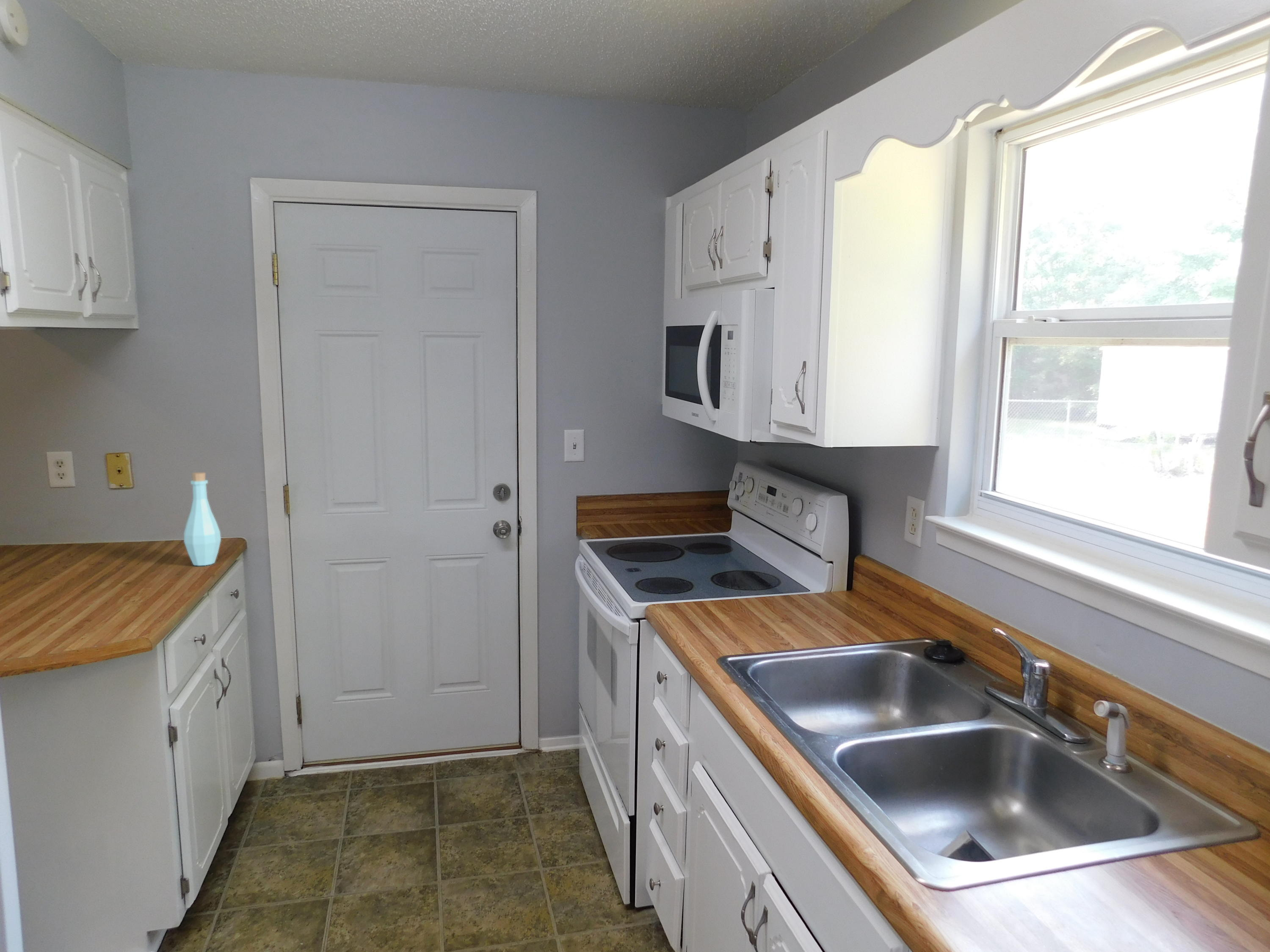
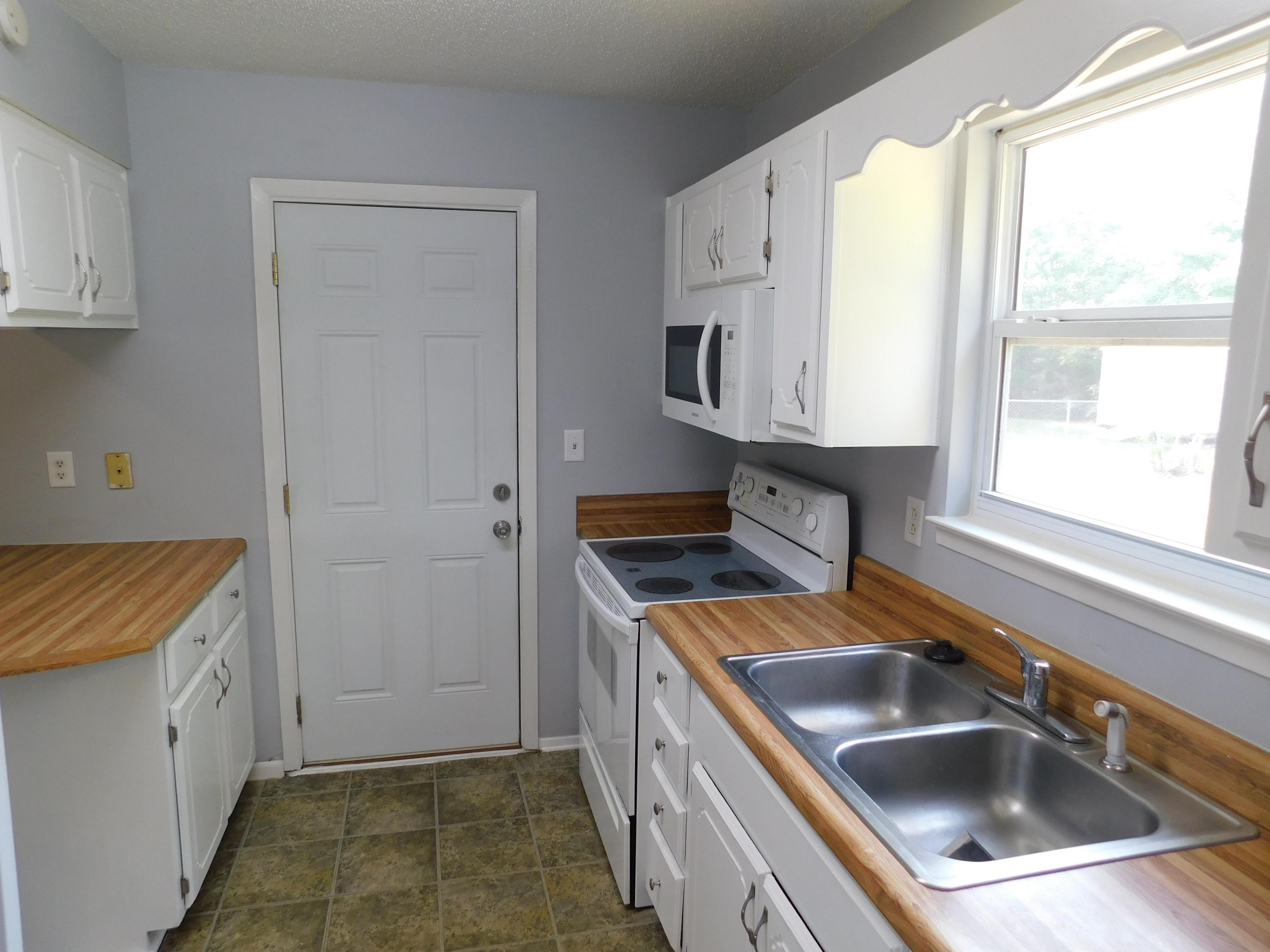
- bottle (201, 518)
